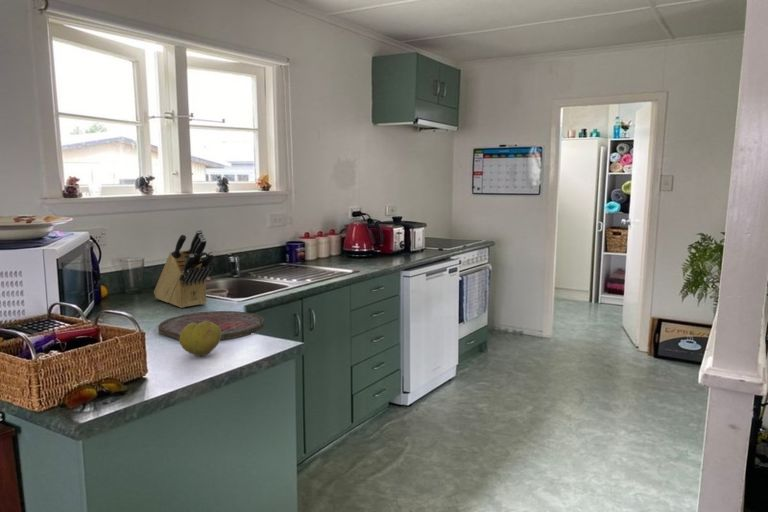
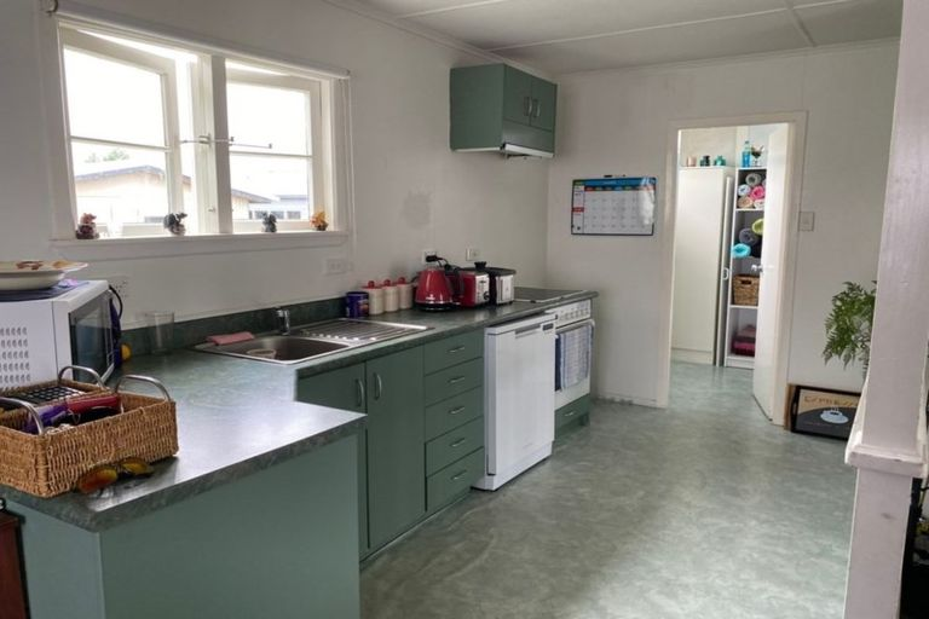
- knife block (182, 266)
- cutting board (212, 322)
- fruit (200, 338)
